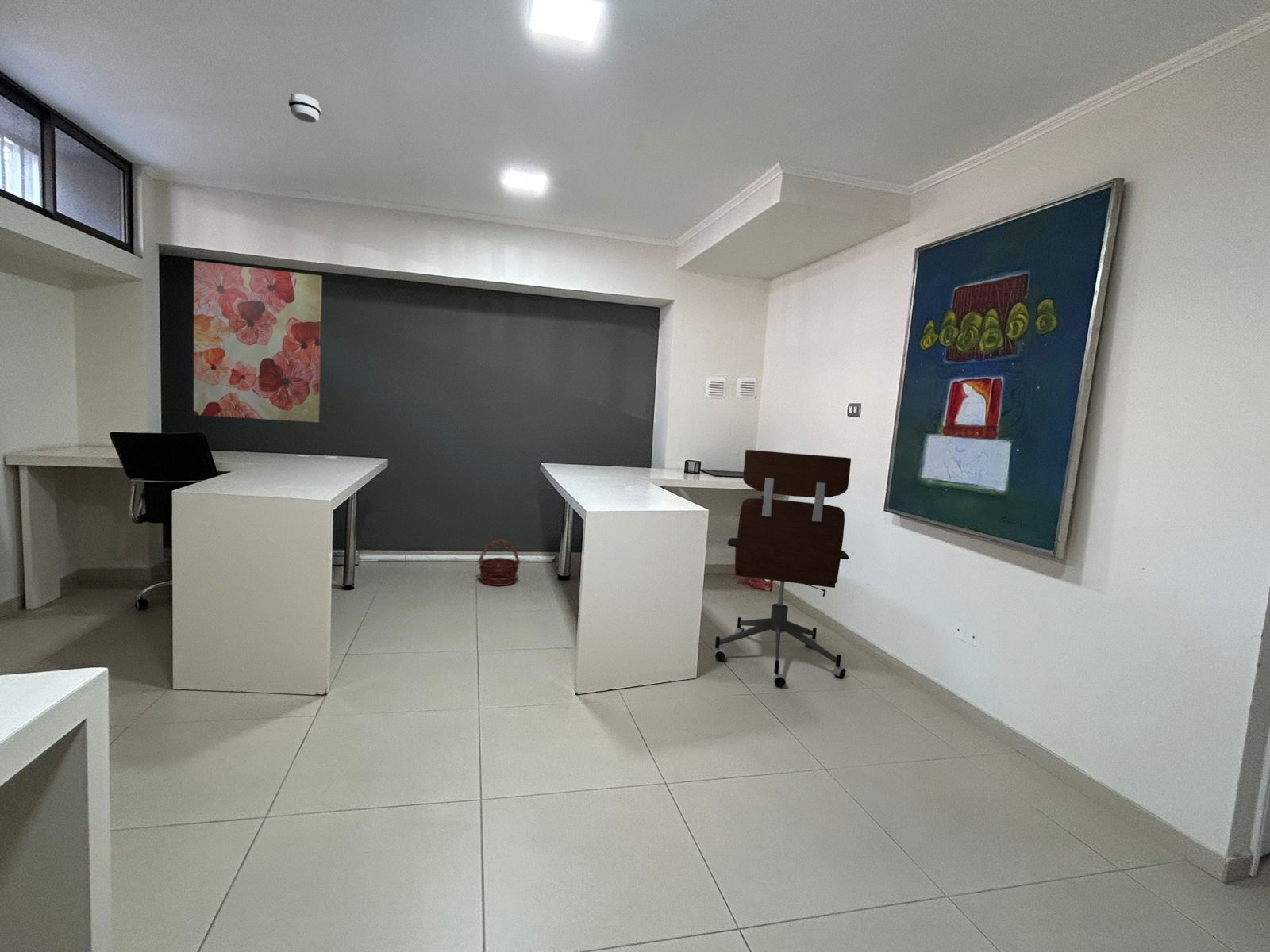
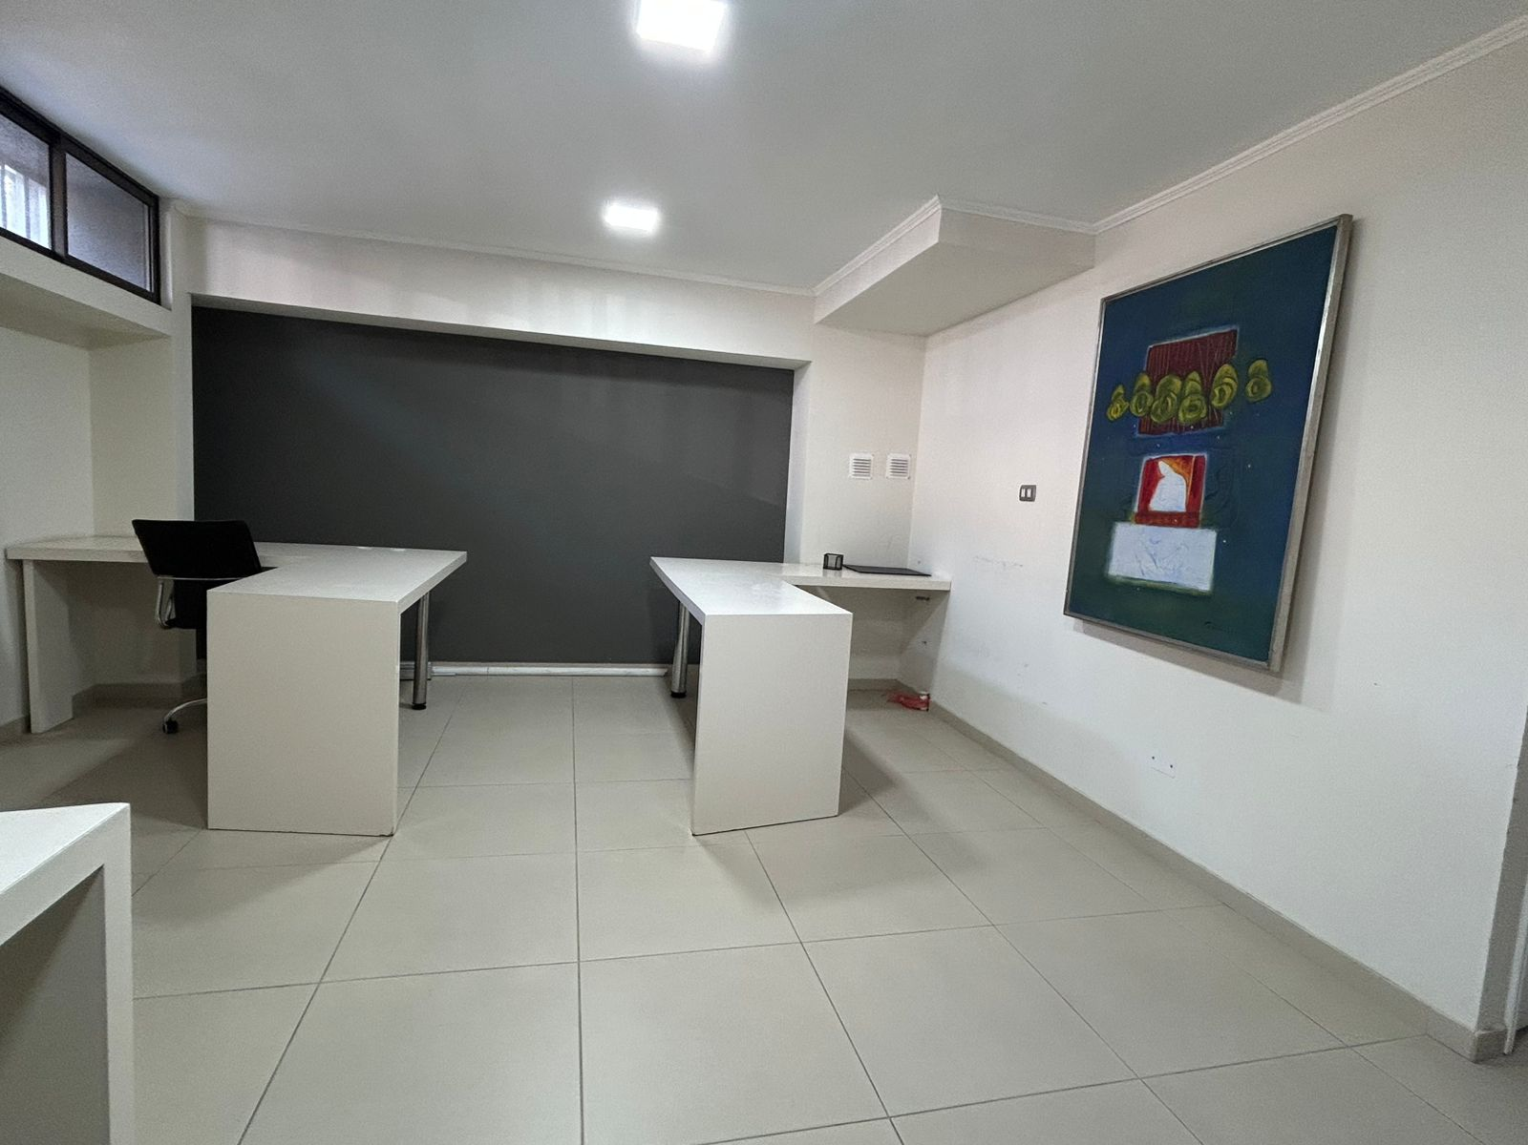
- smoke detector (305, 109)
- office chair (788, 558)
- basket (498, 560)
- wall art (259, 344)
